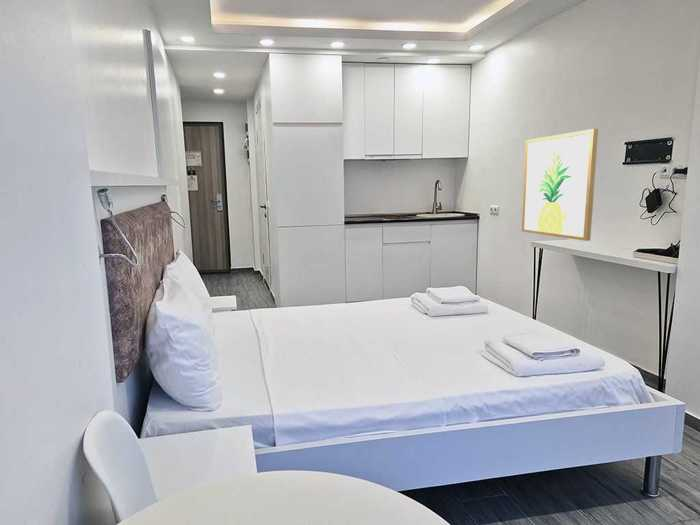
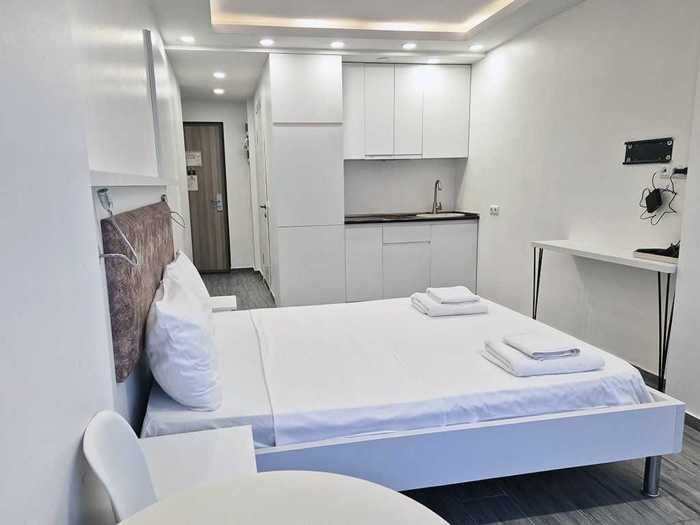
- wall art (555, 186)
